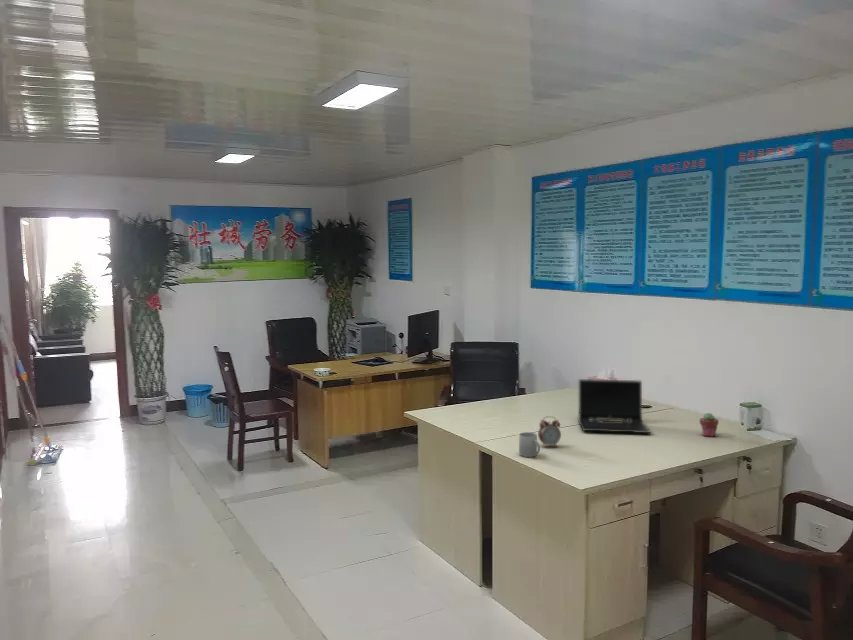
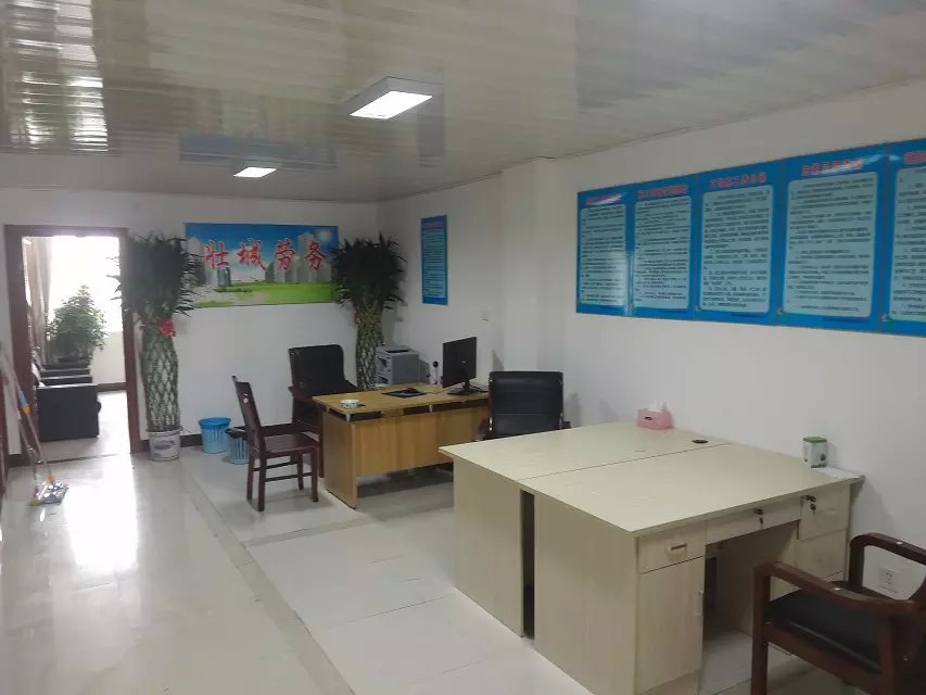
- potted succulent (708, 423)
- mug (530, 445)
- laptop computer (613, 405)
- alarm clock (549, 431)
